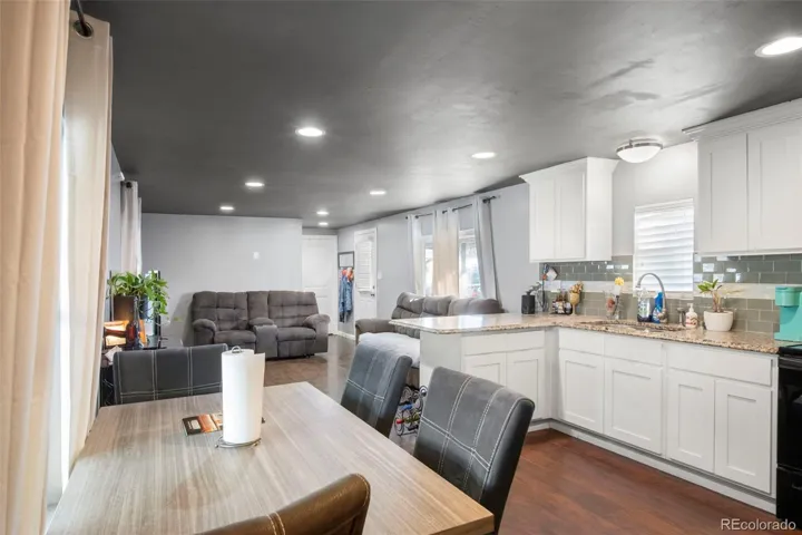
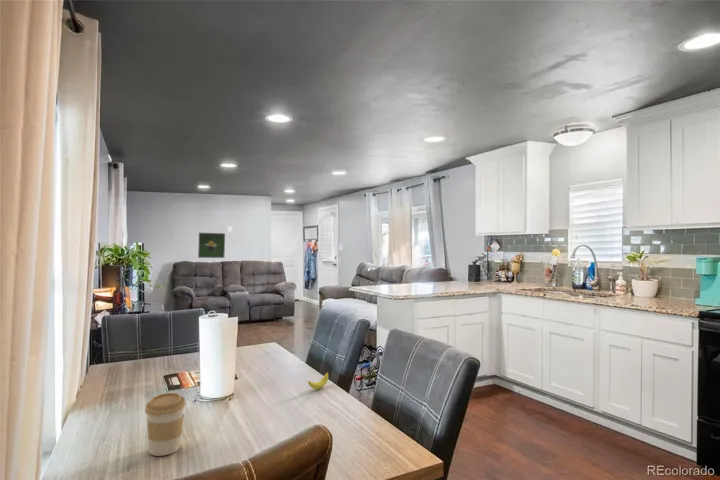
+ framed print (211, 245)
+ coffee cup (165, 423)
+ banana (319, 381)
